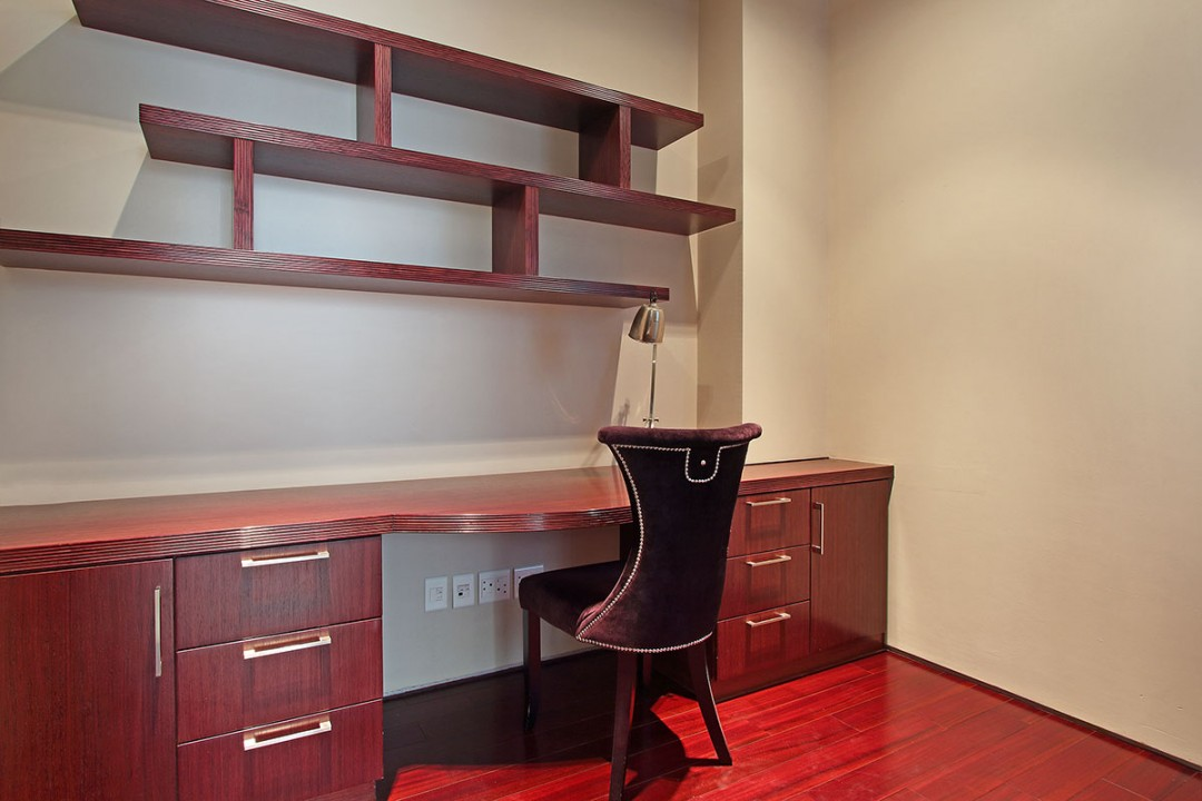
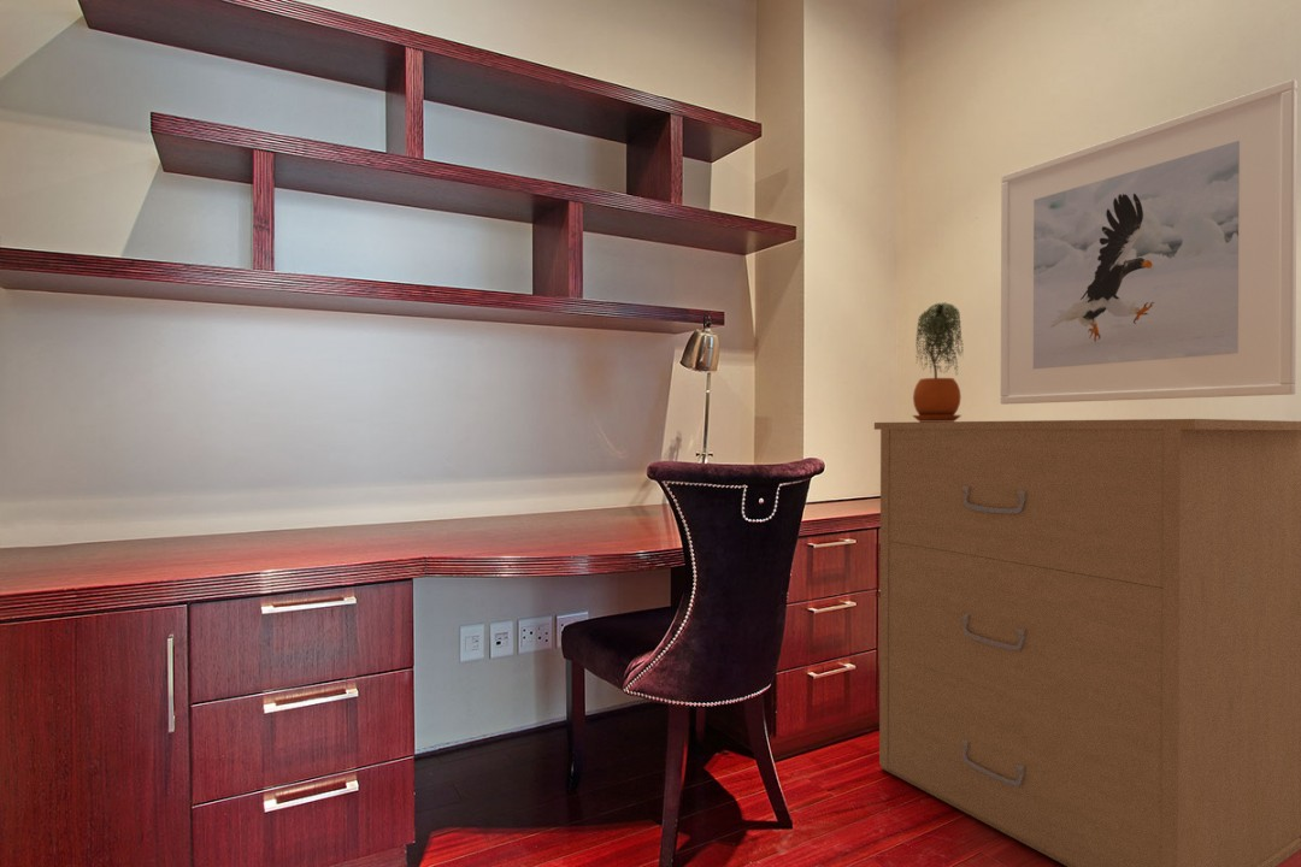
+ filing cabinet (1070, 613)
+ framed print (1125, 267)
+ potted plant (938, 364)
